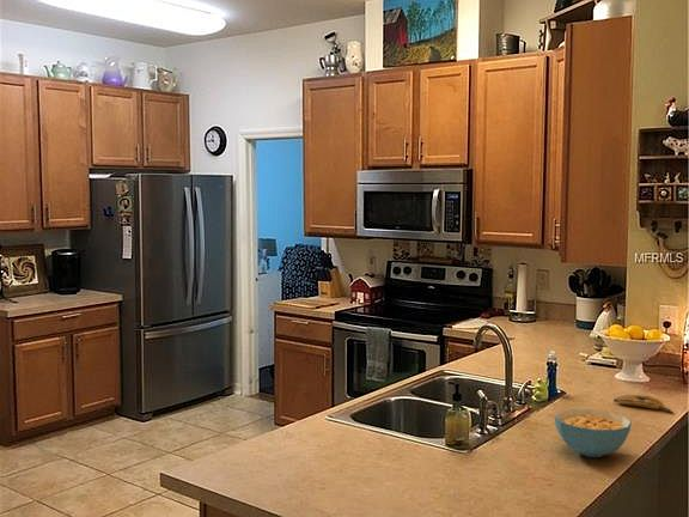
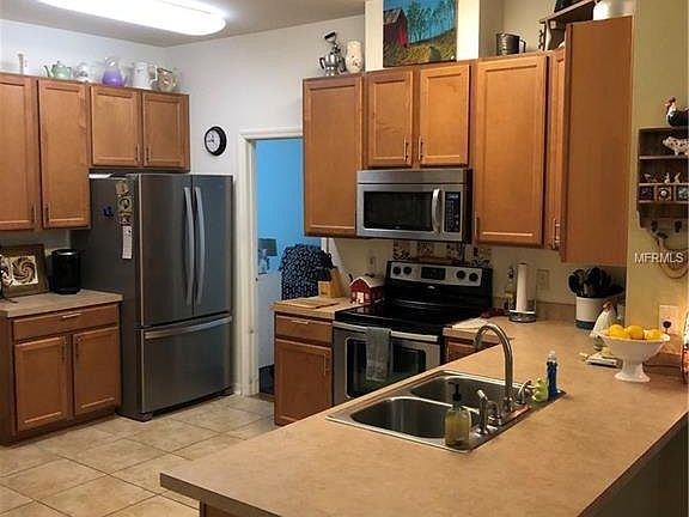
- cereal bowl (591, 436)
- banana (644, 402)
